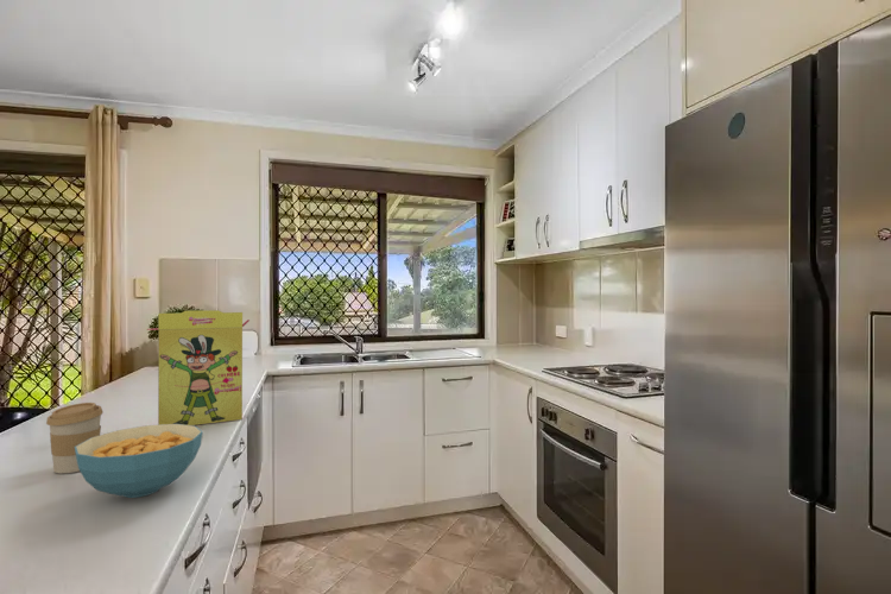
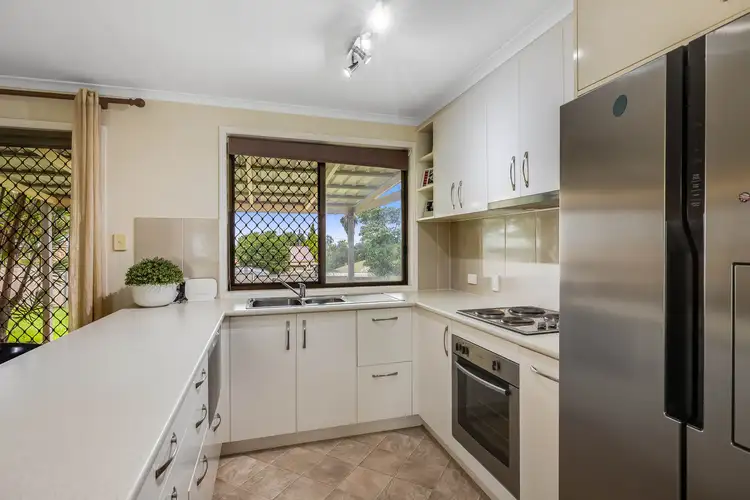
- cereal bowl (141, 465)
- coffee cup (75, 436)
- cereal box (200, 366)
